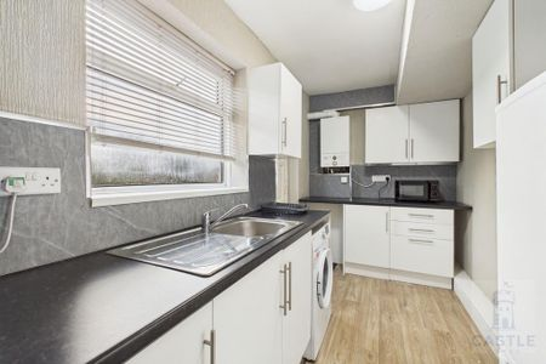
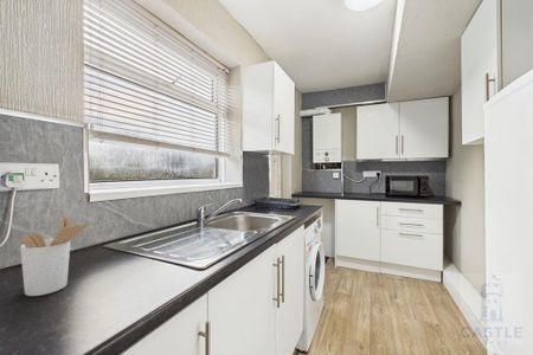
+ utensil holder (56, 254)
